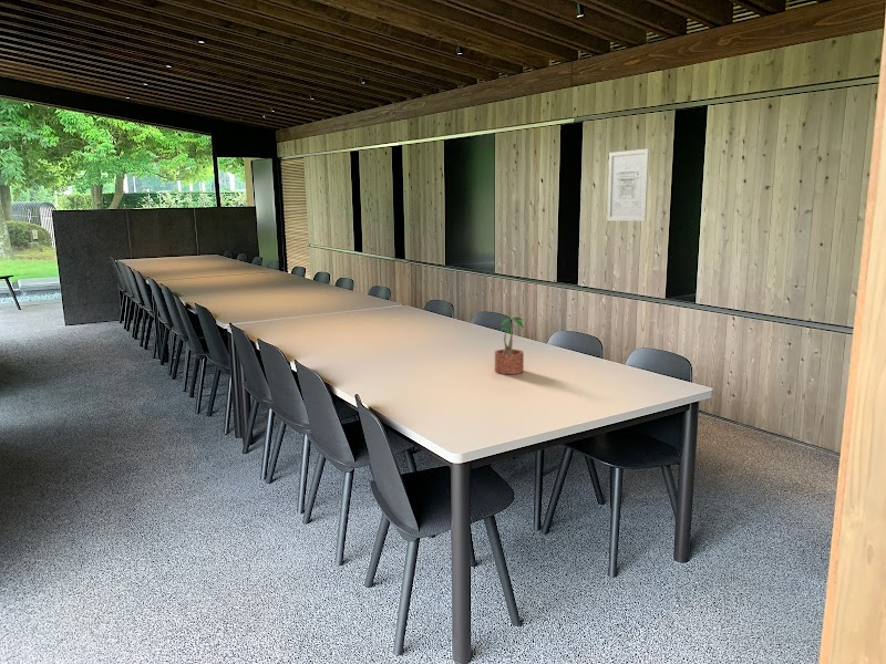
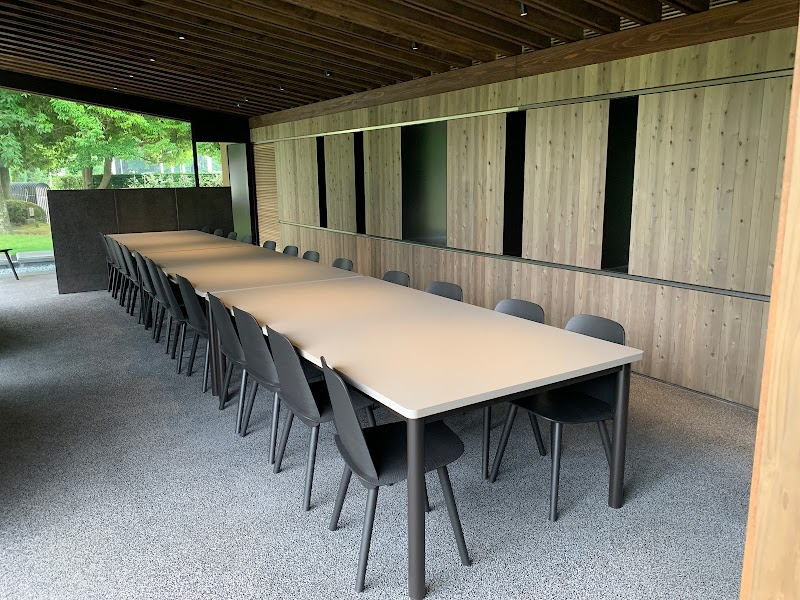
- wall art (627, 186)
- potted plant (511, 344)
